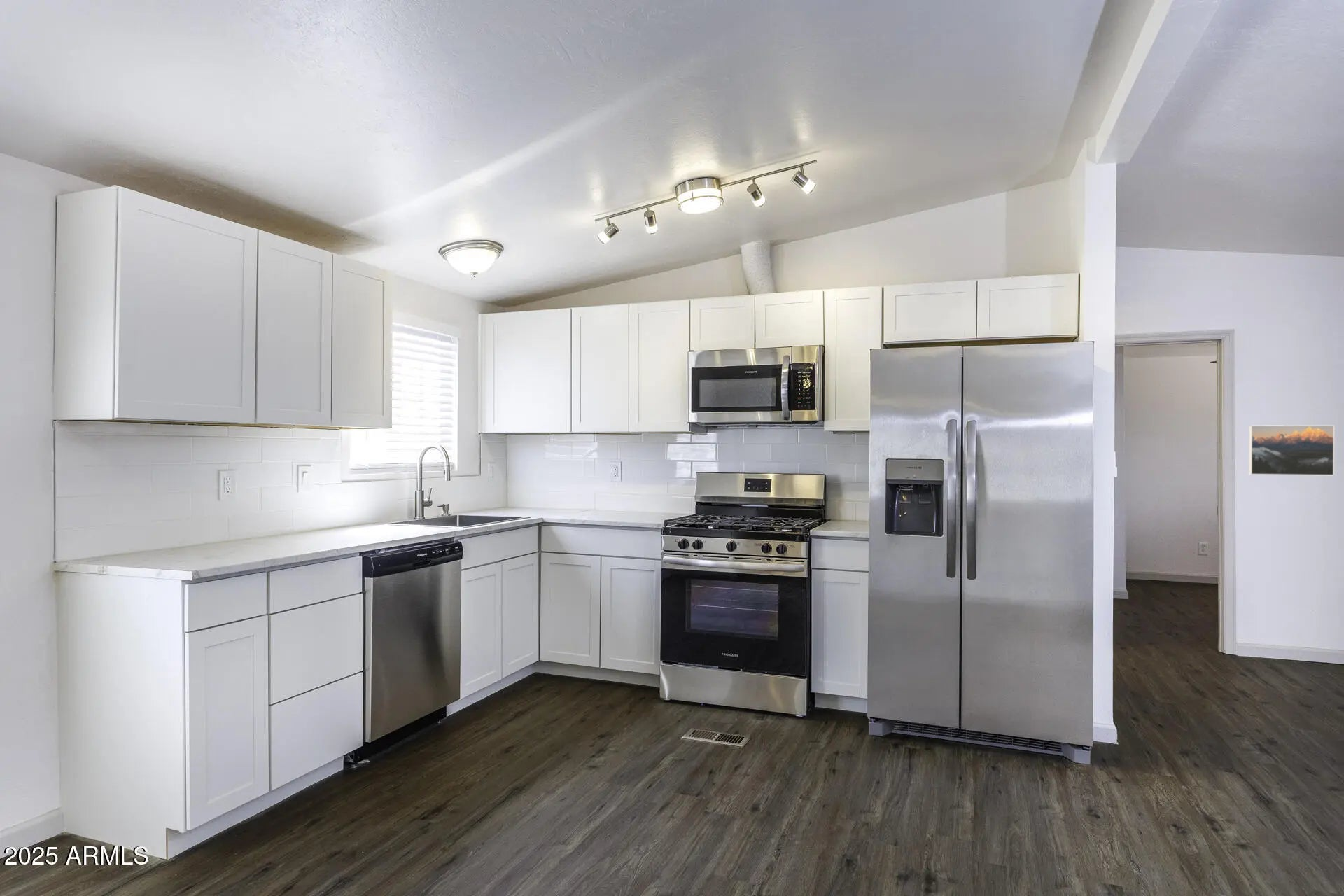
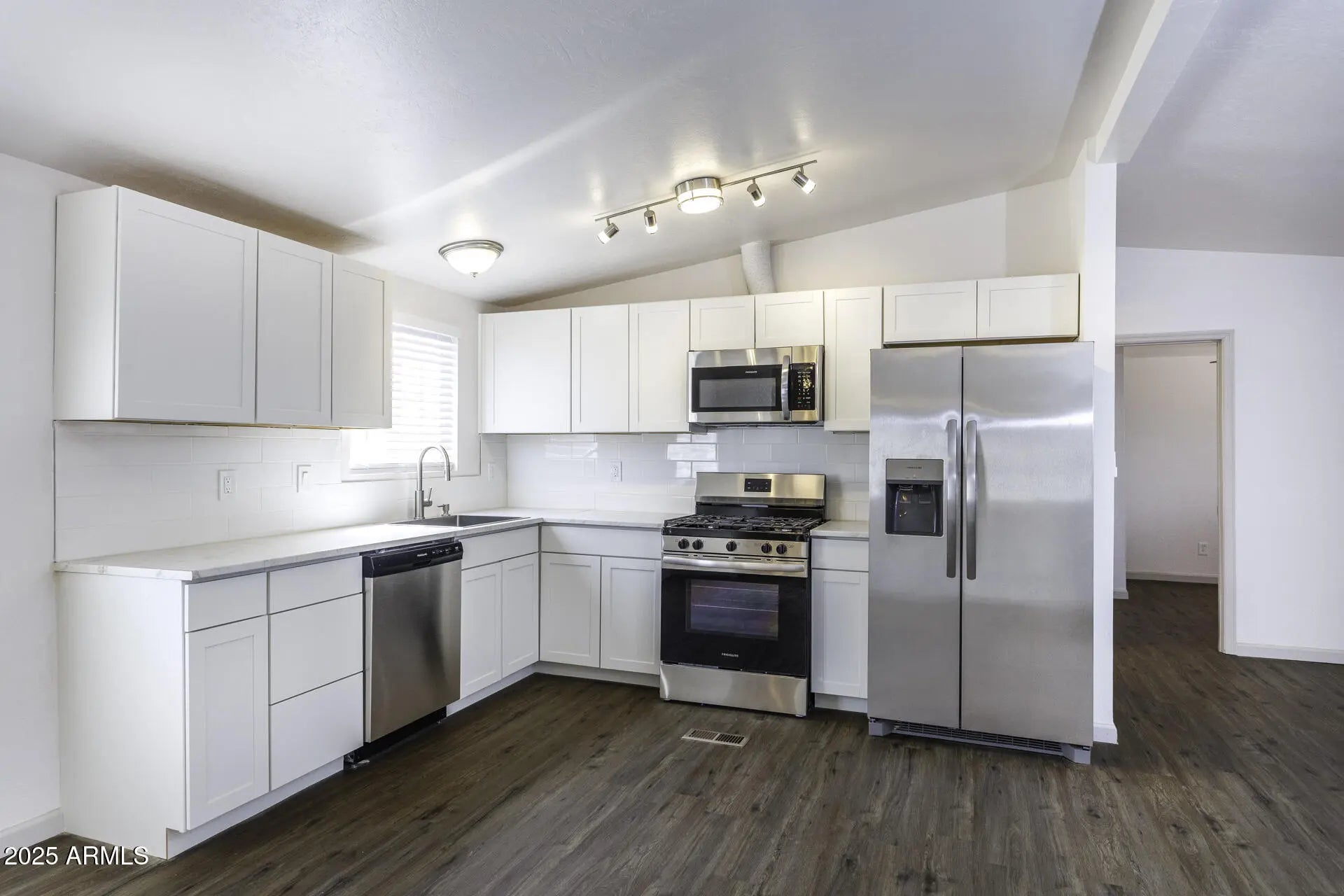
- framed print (1291, 450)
